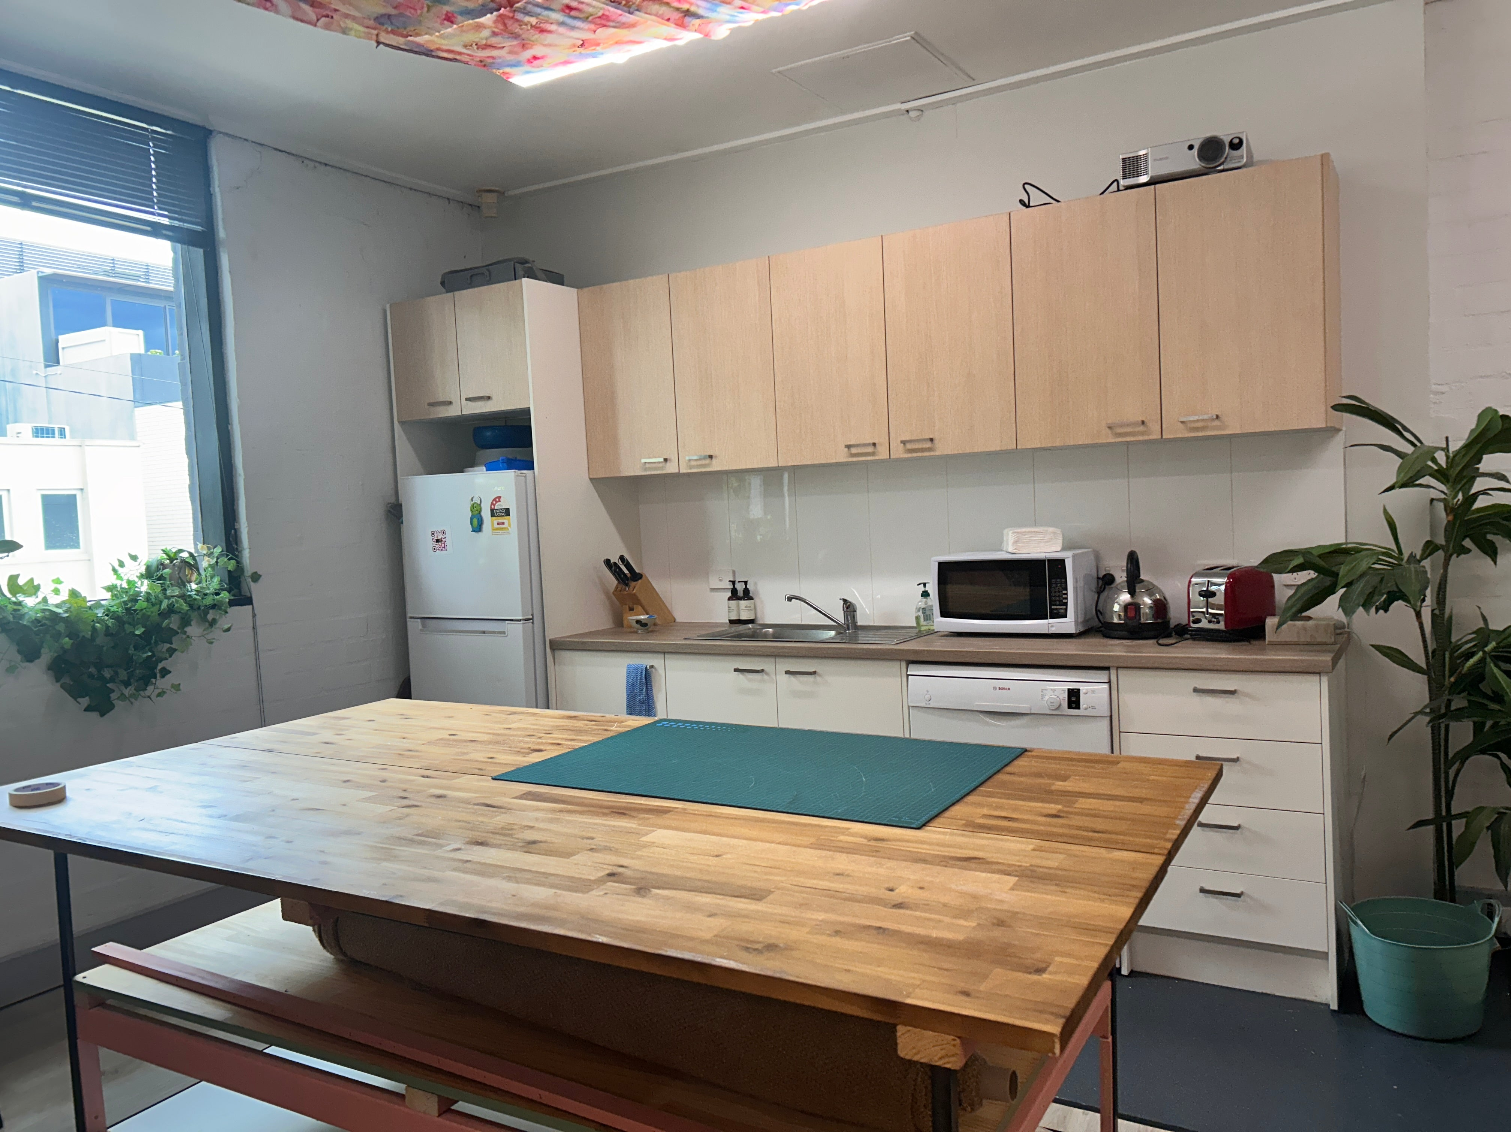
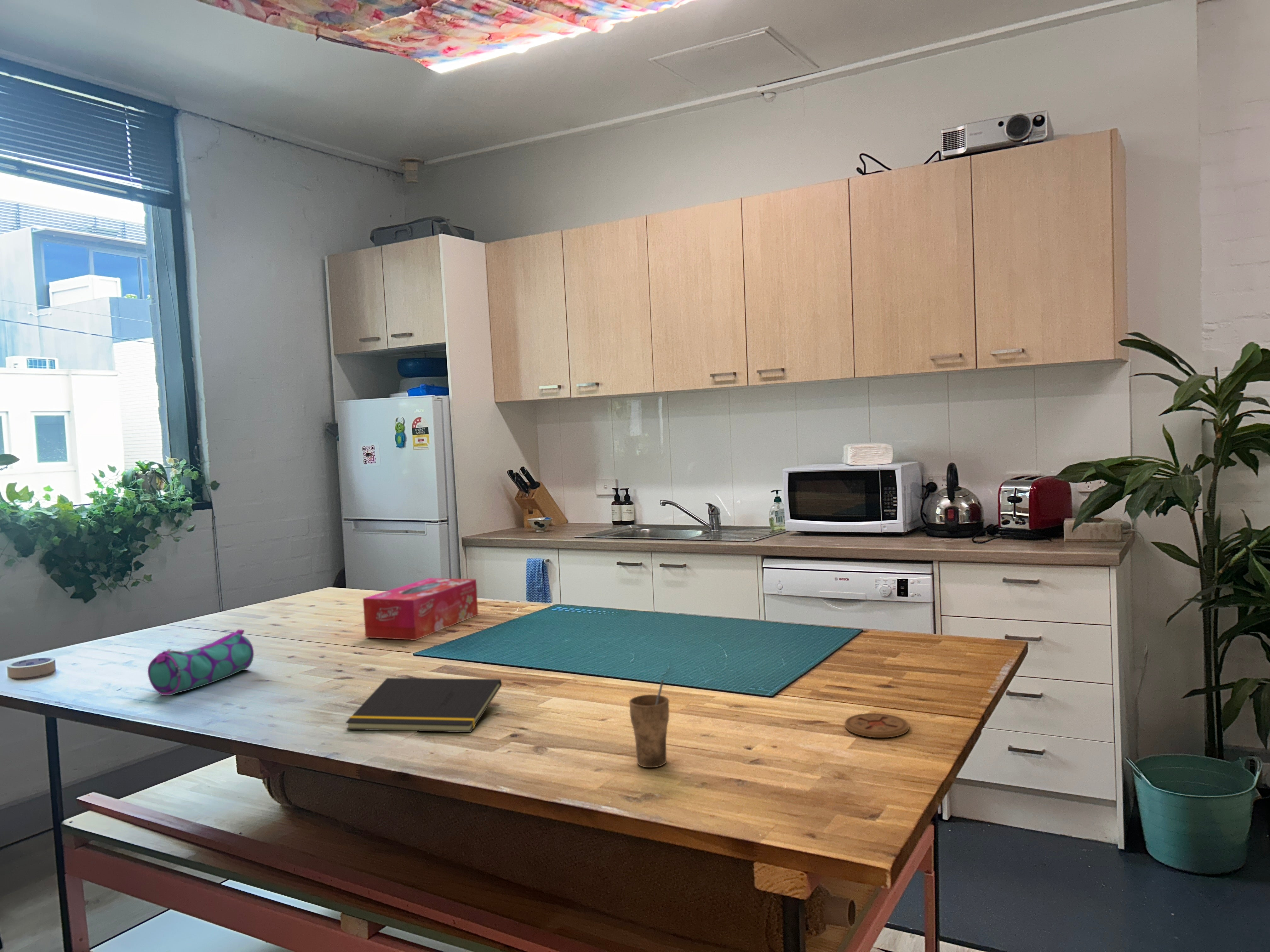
+ coaster (877, 725)
+ tissue box (423, 607)
+ pencil case (203, 661)
+ notepad (426, 703)
+ cup (650, 723)
